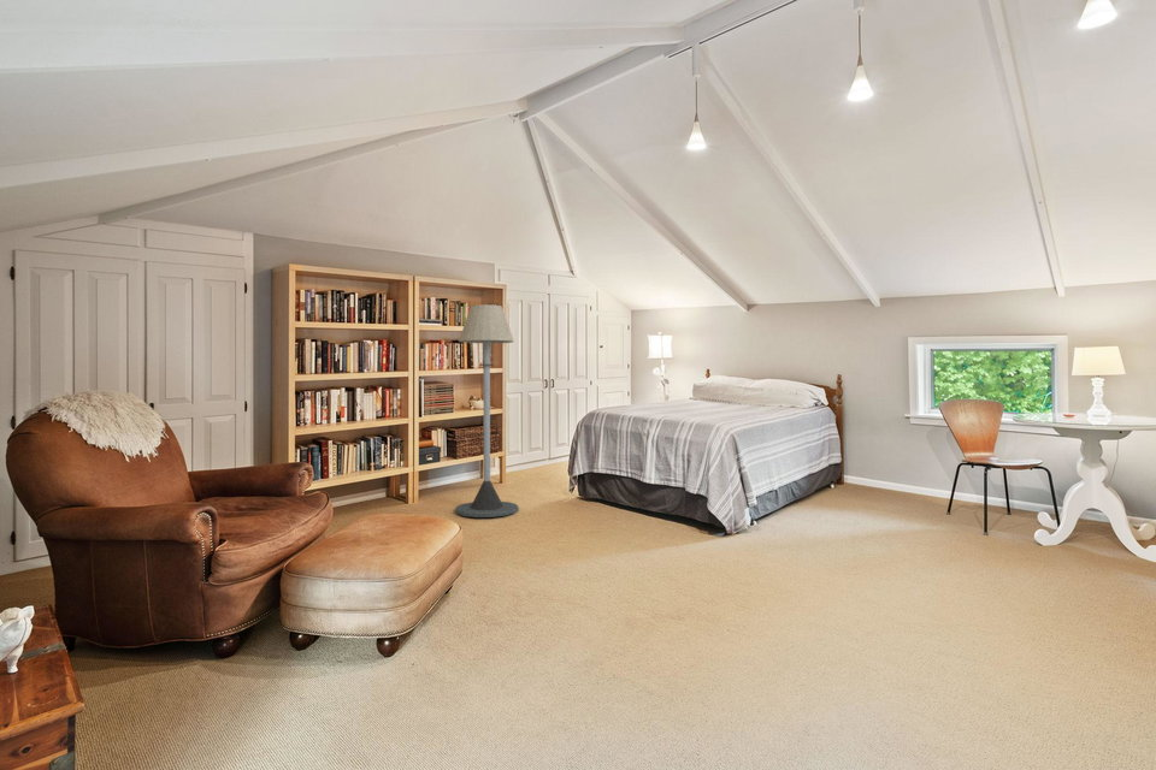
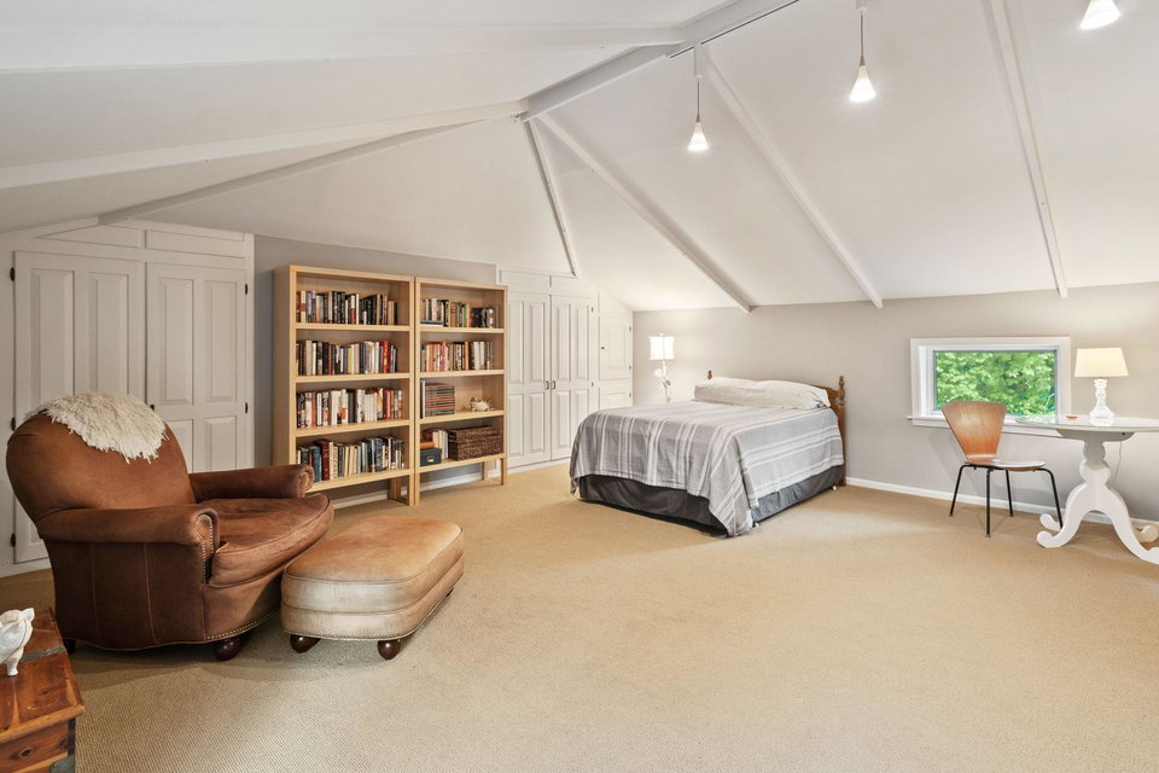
- floor lamp (486, 408)
